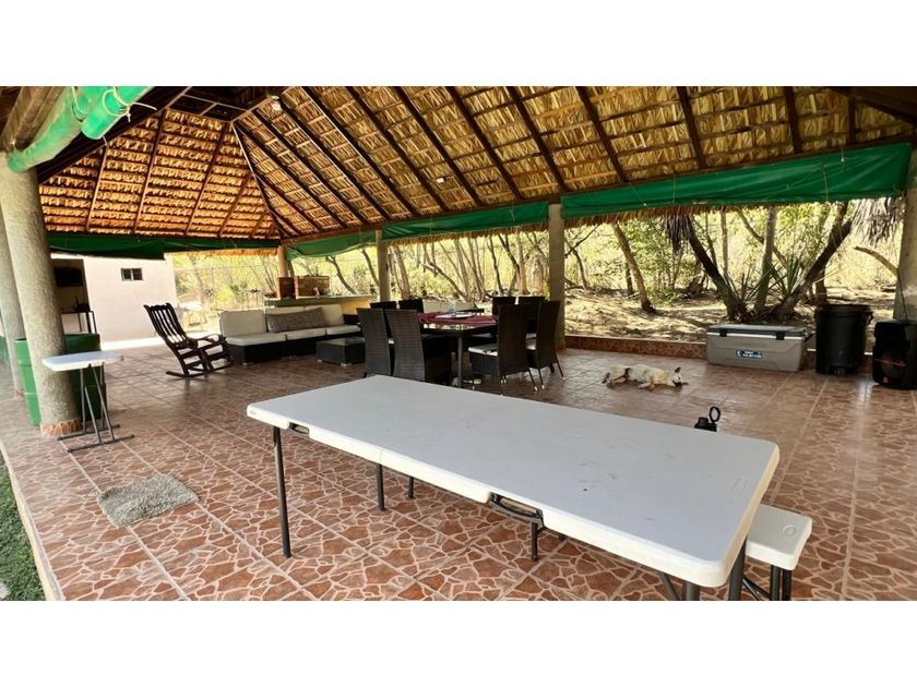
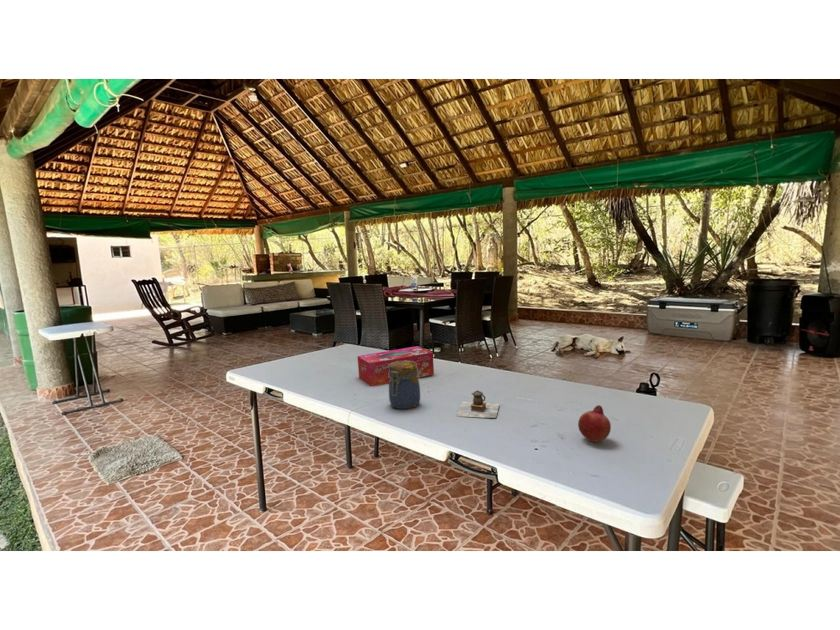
+ tissue box (395, 361)
+ teapot (478, 399)
+ fruit (594, 423)
+ jar (403, 384)
